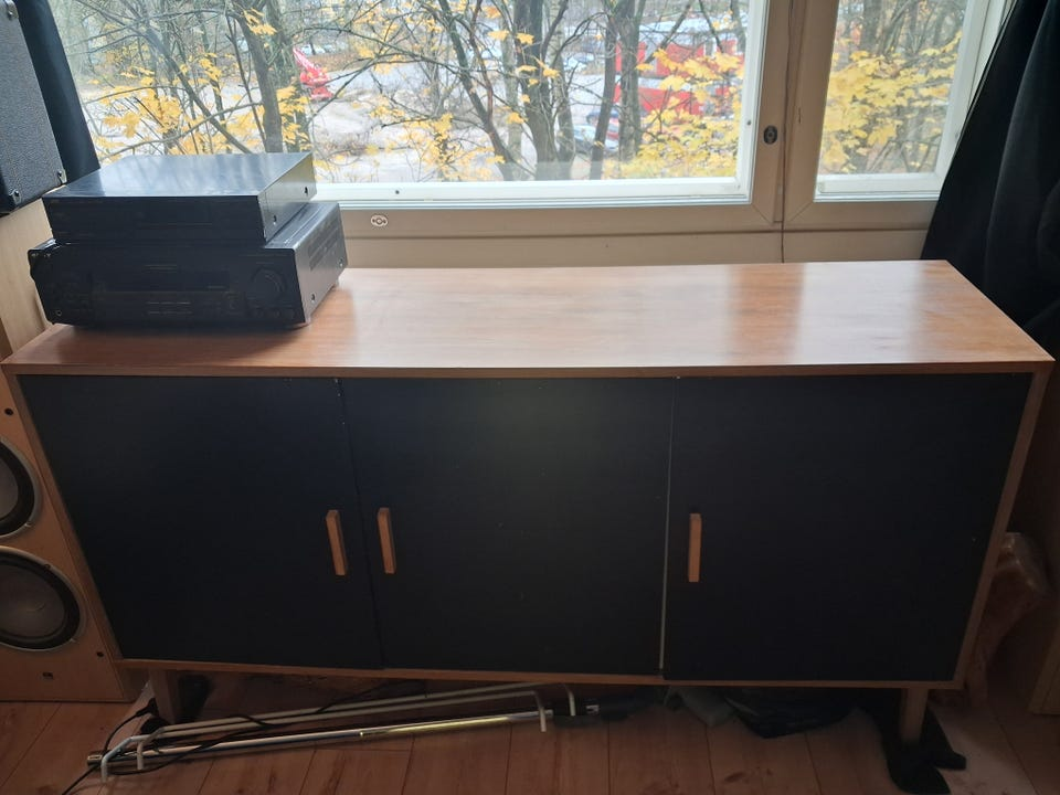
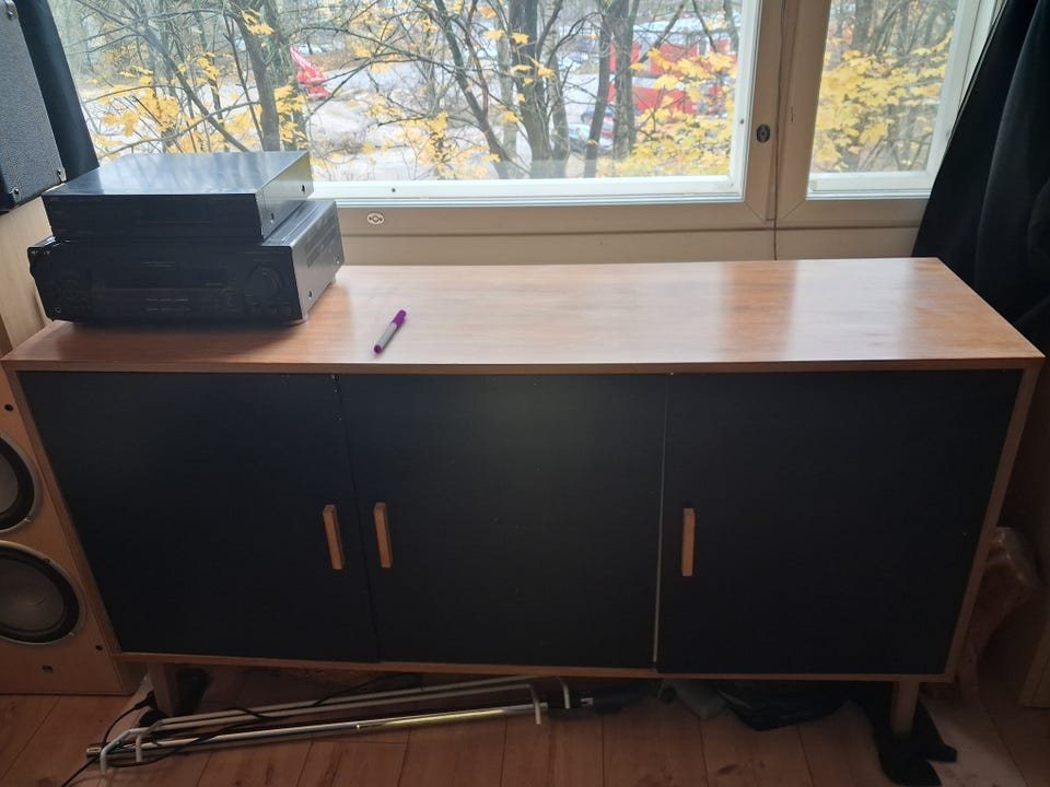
+ pen (389, 330)
